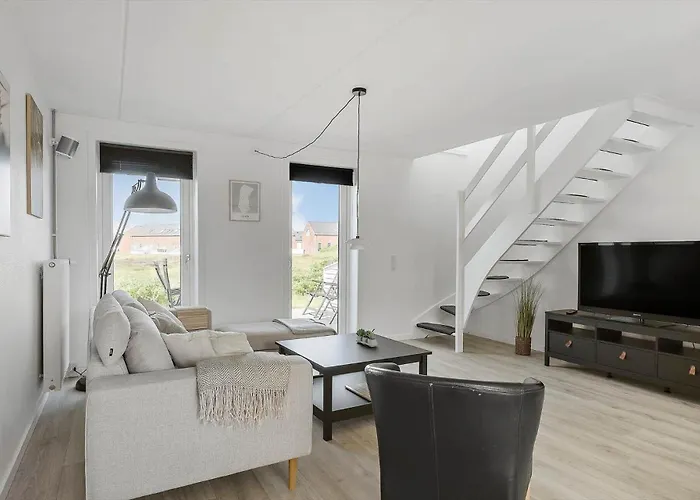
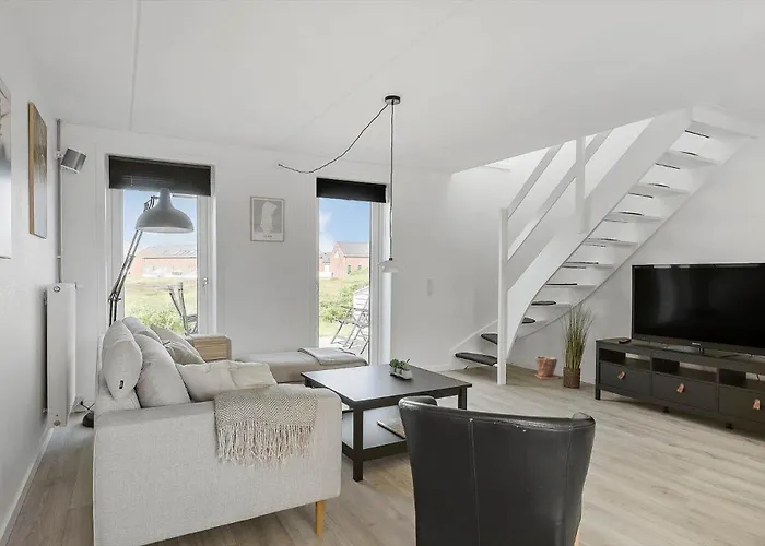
+ plant pot (546, 366)
